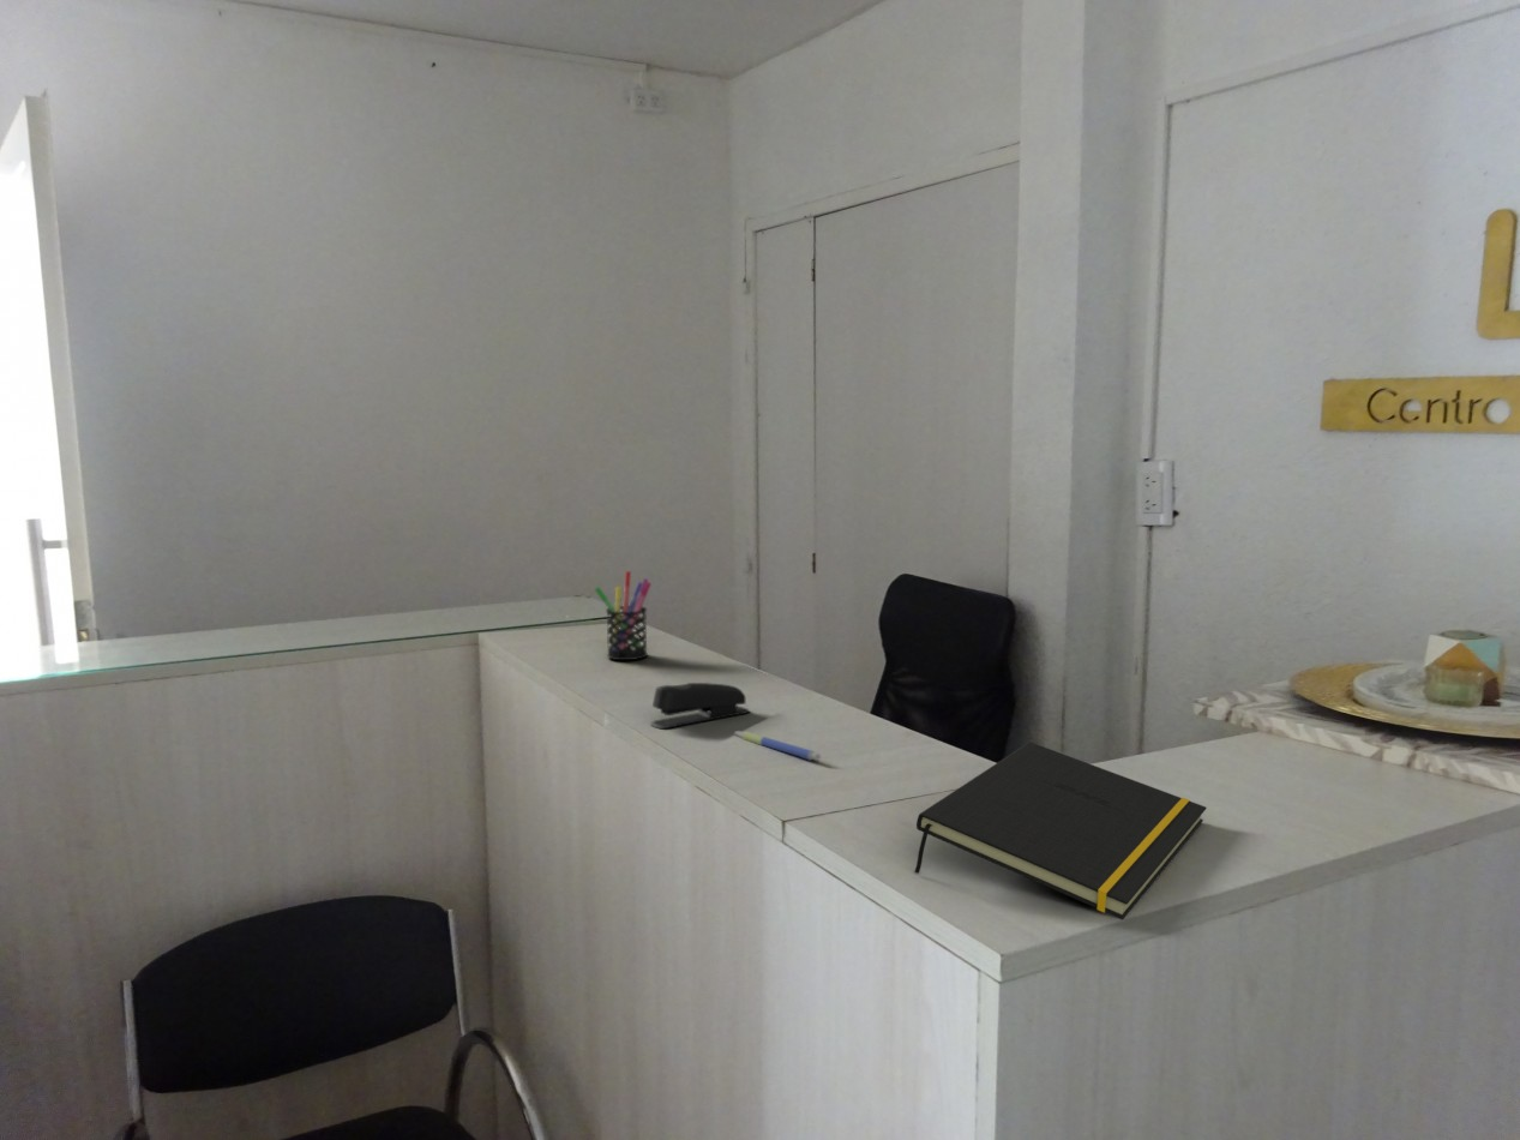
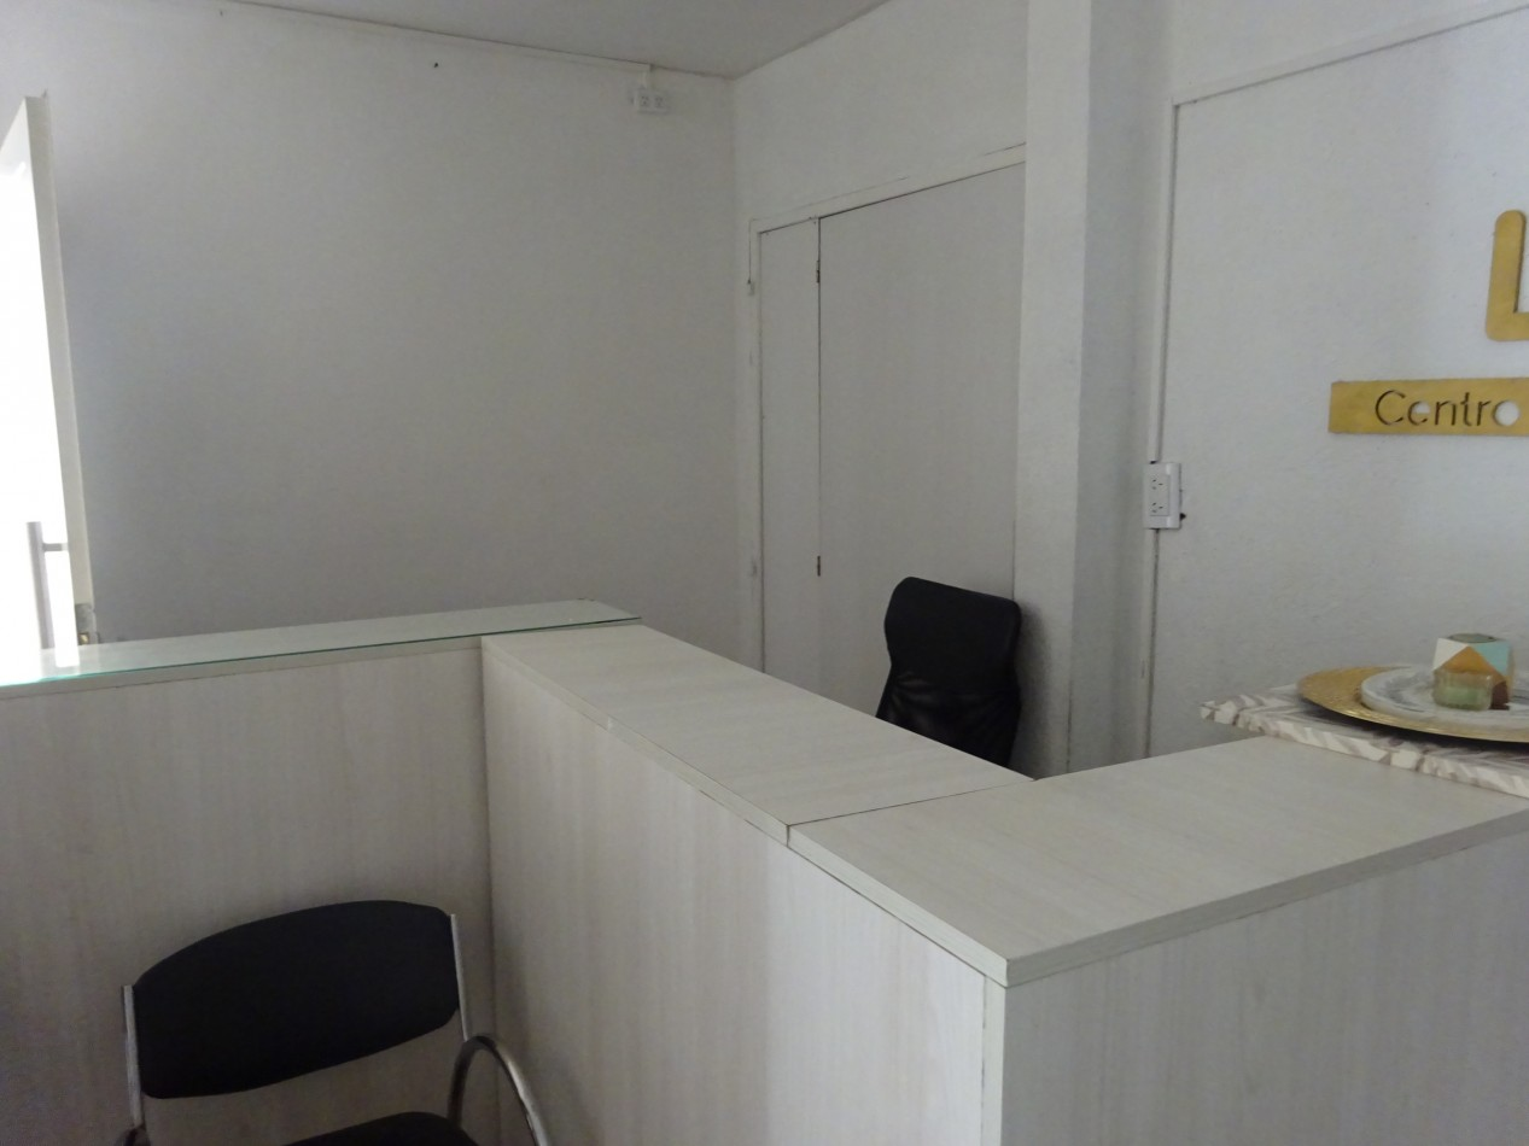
- pen (774, 744)
- stapler (701, 700)
- notepad (1069, 817)
- pen holder (623, 614)
